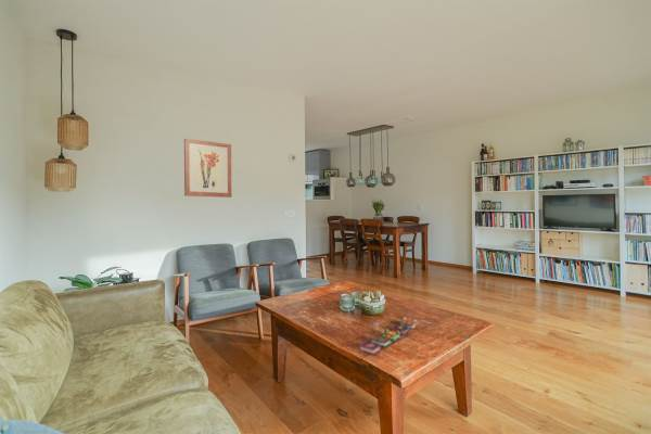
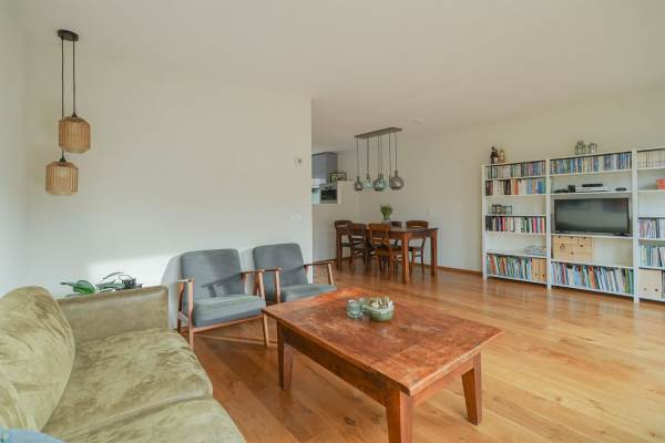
- magic books (390, 333)
- wall art (208, 168)
